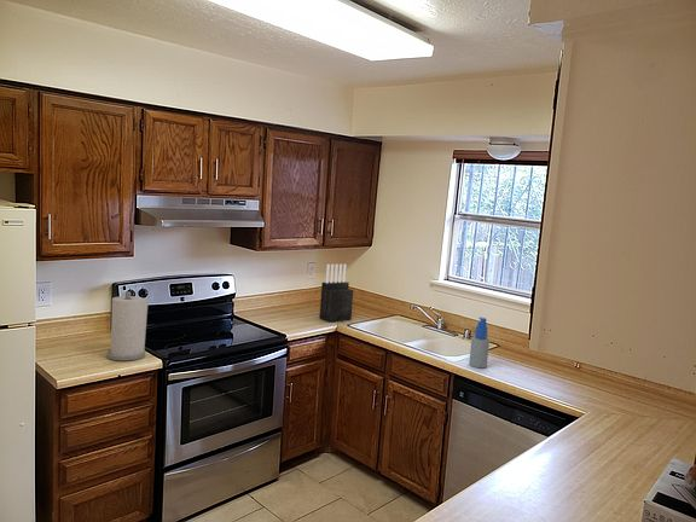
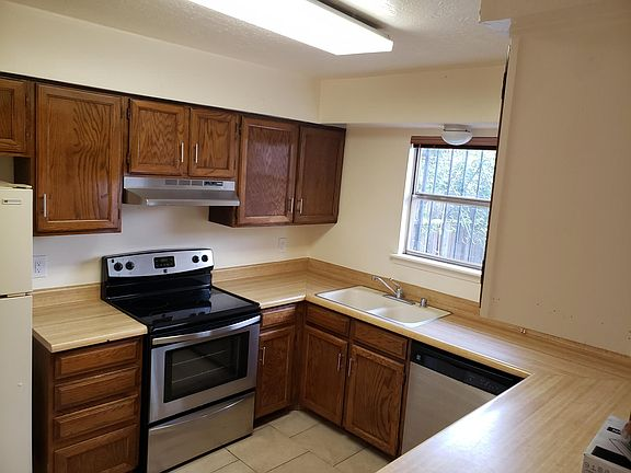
- spray bottle (480, 341)
- knife block (338, 292)
- paper towel (127, 324)
